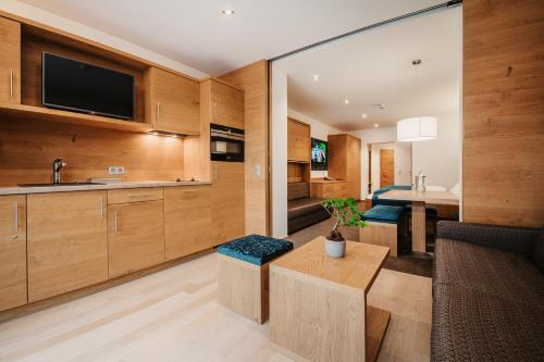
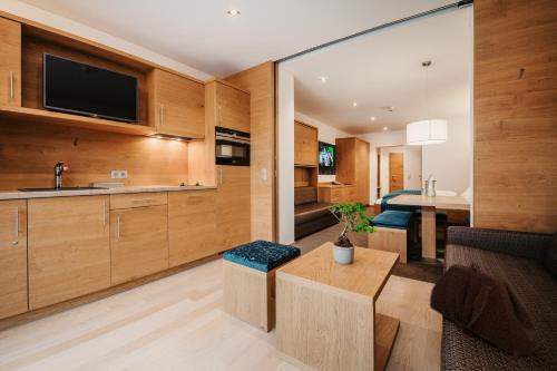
+ handbag (475, 294)
